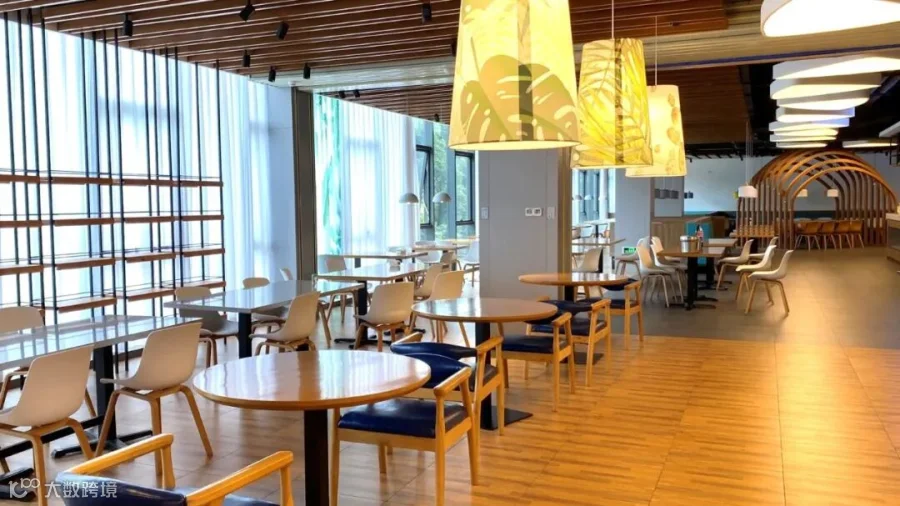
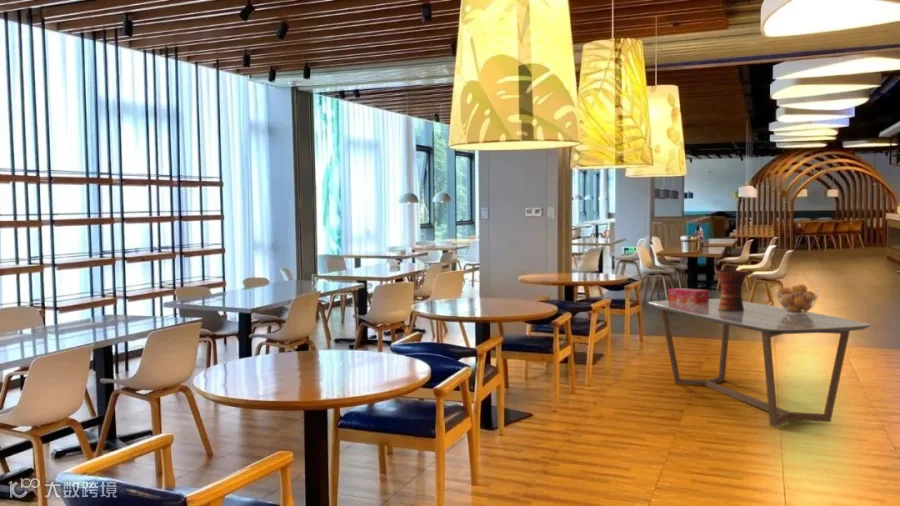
+ fruit basket (797, 298)
+ vase (731, 289)
+ dining table (726, 356)
+ tissue box (688, 295)
